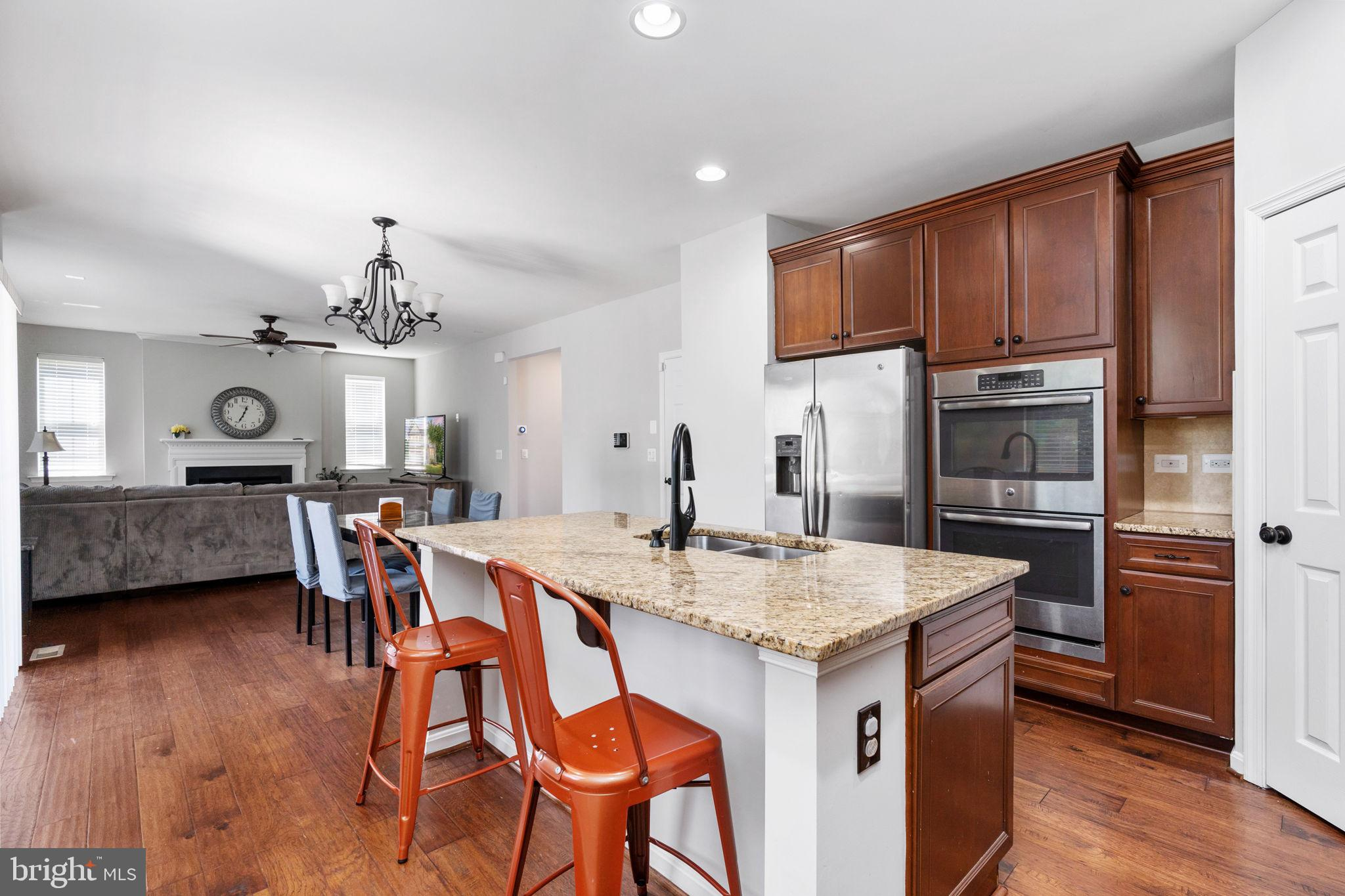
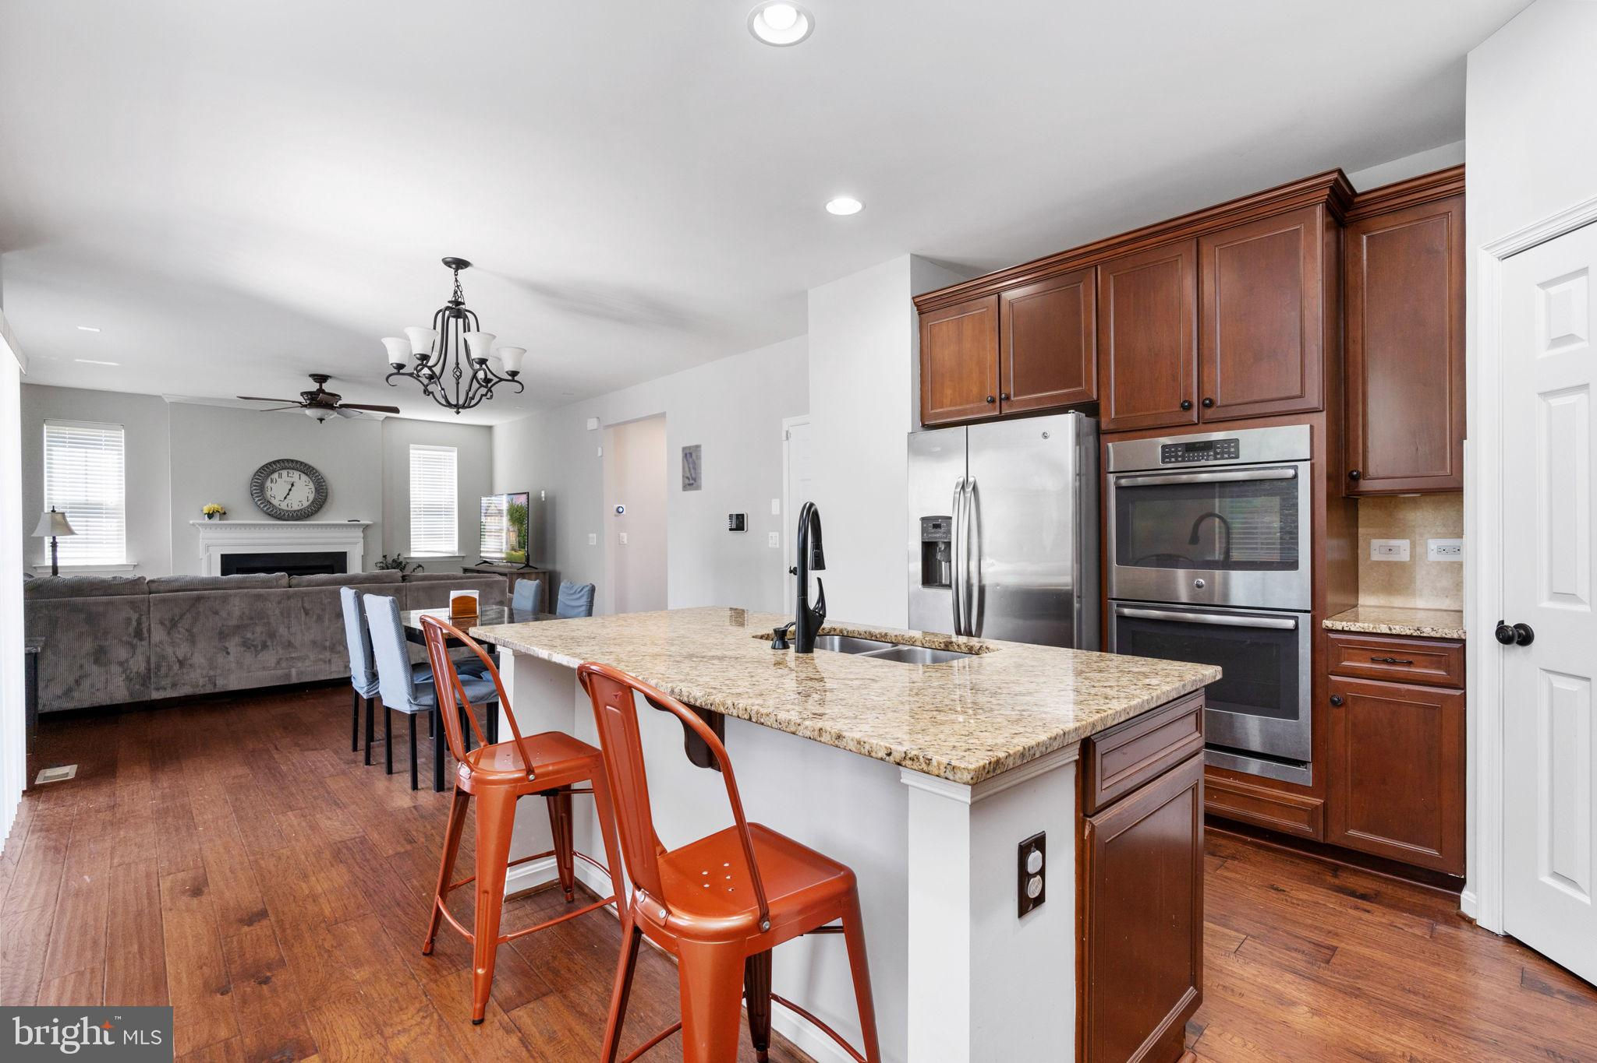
+ wall art (691, 469)
